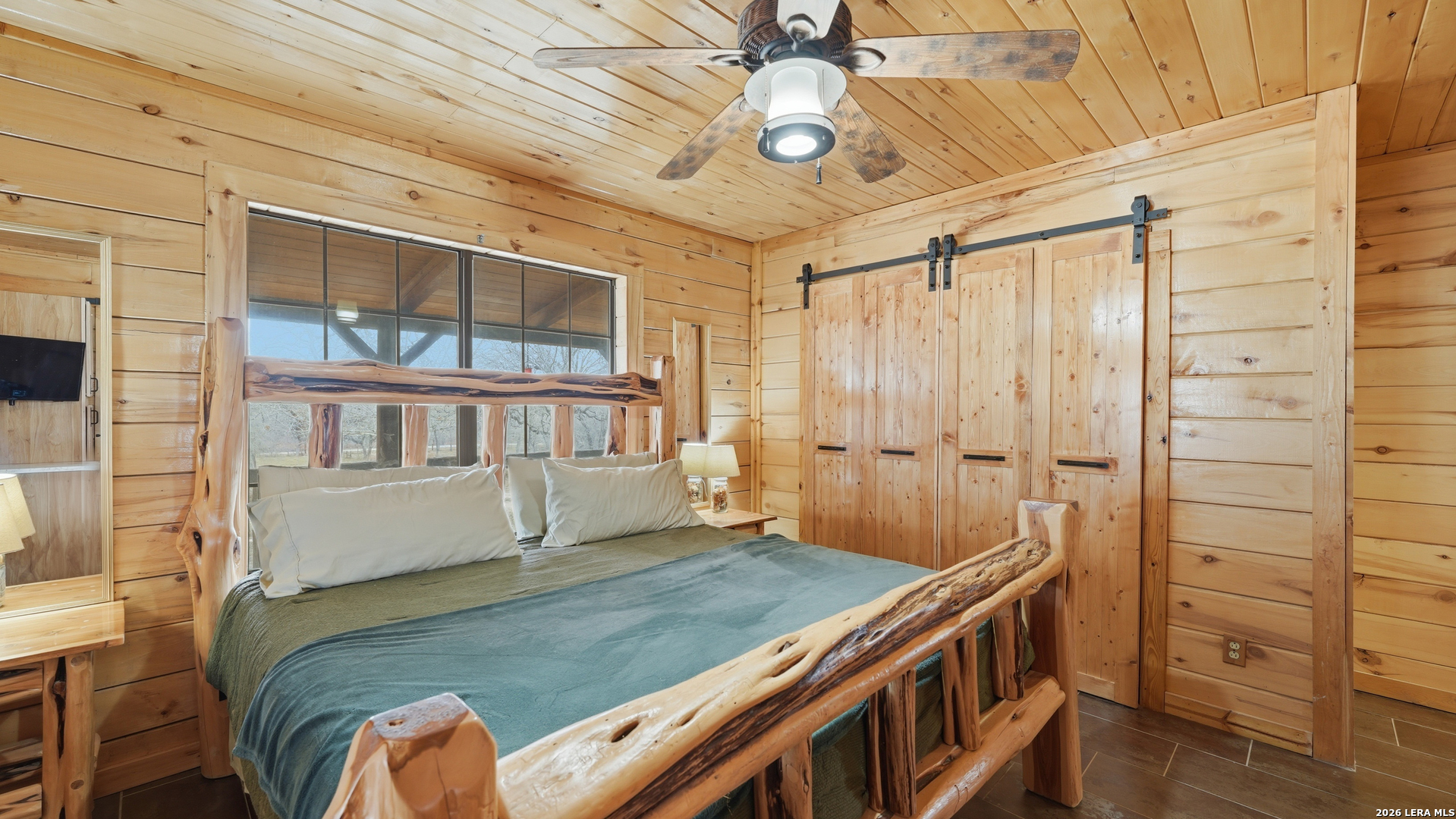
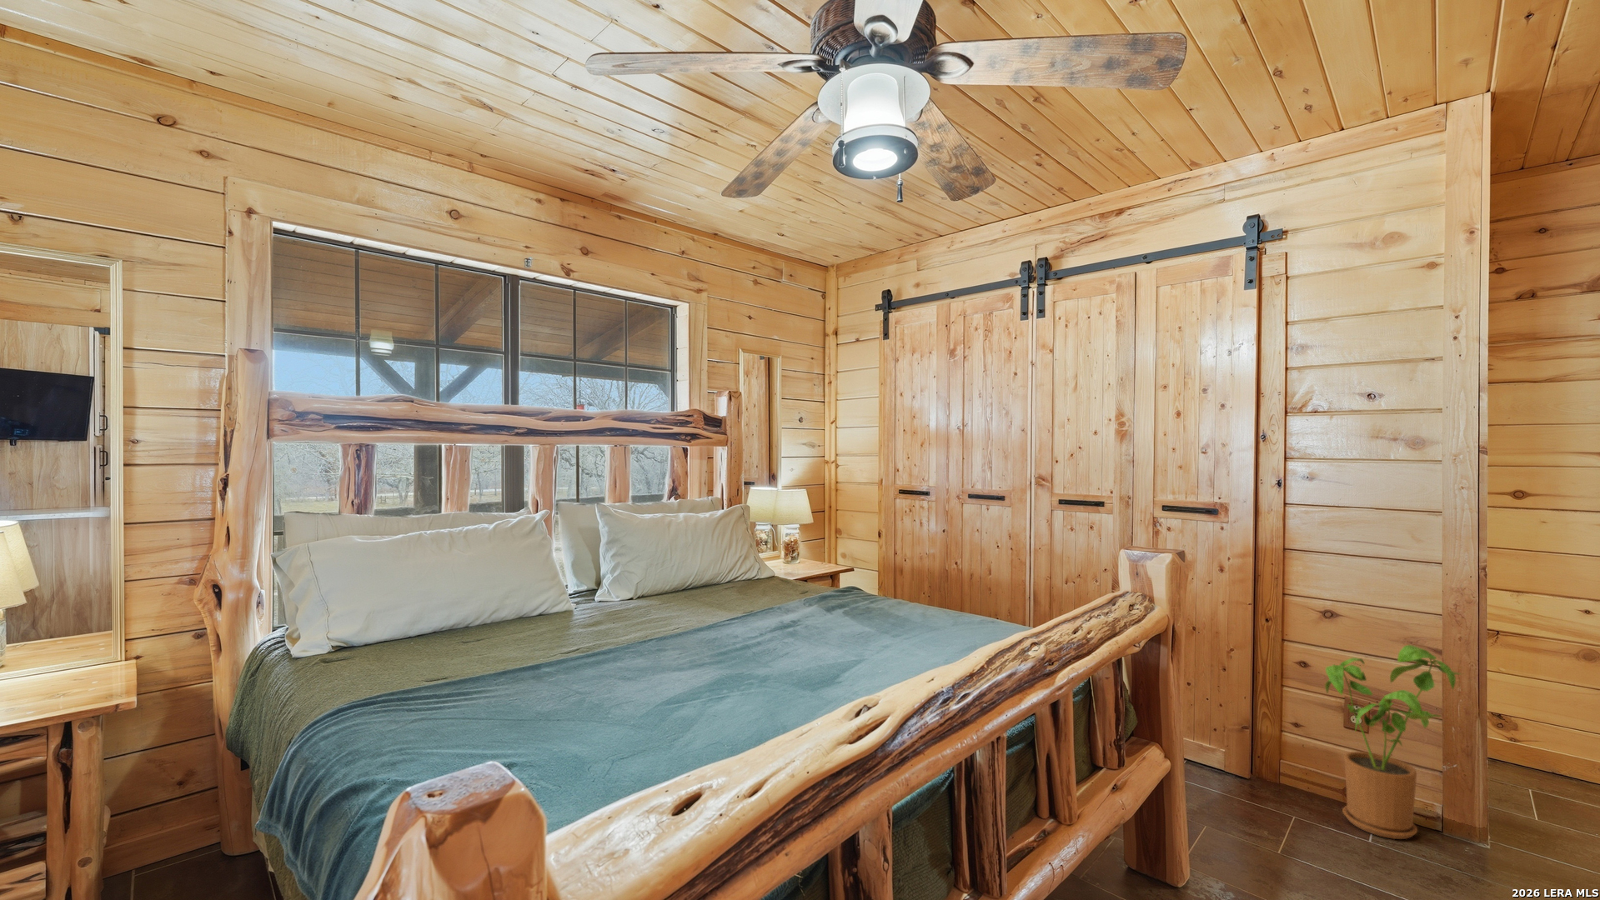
+ house plant (1386, 736)
